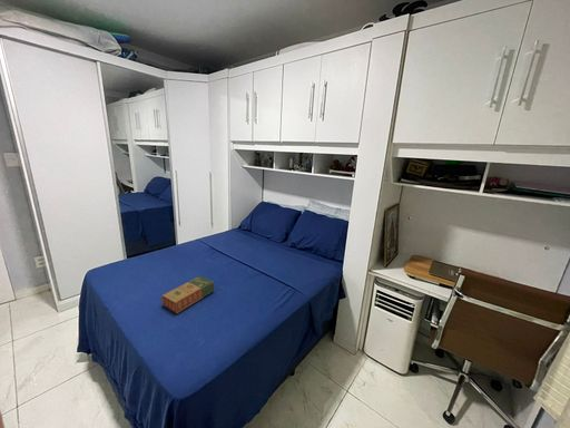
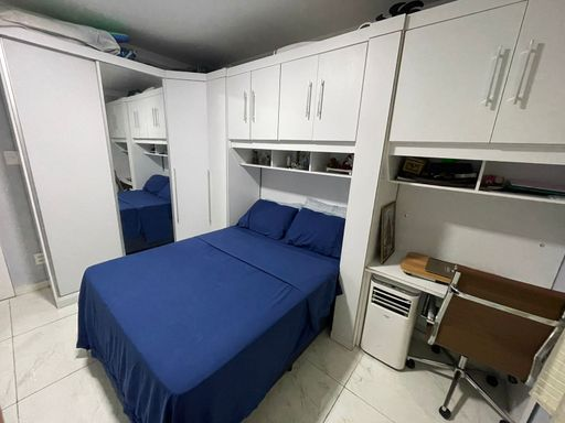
- book (189, 292)
